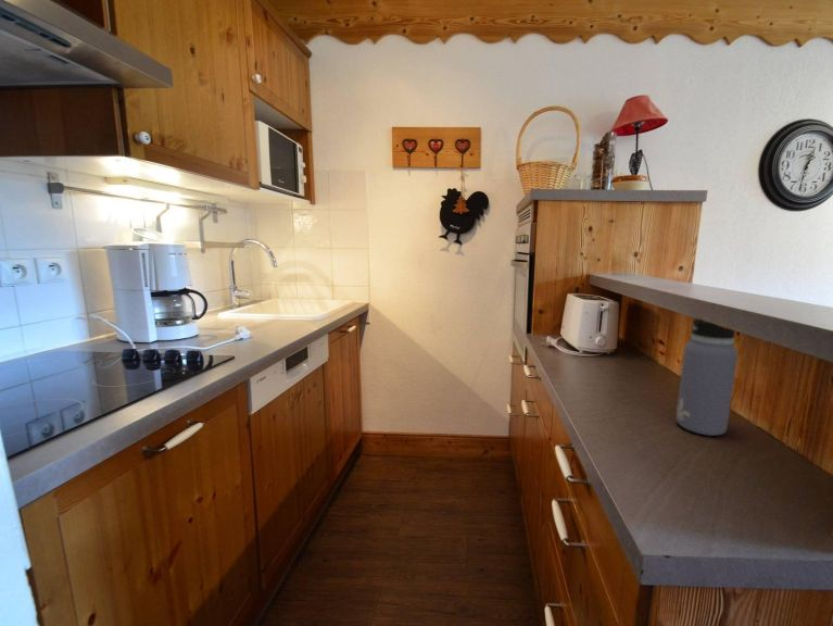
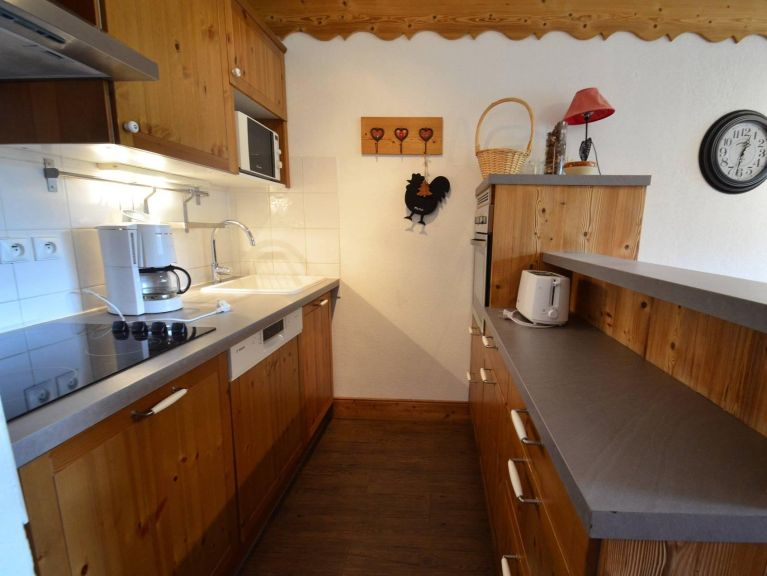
- water bottle (709, 367)
